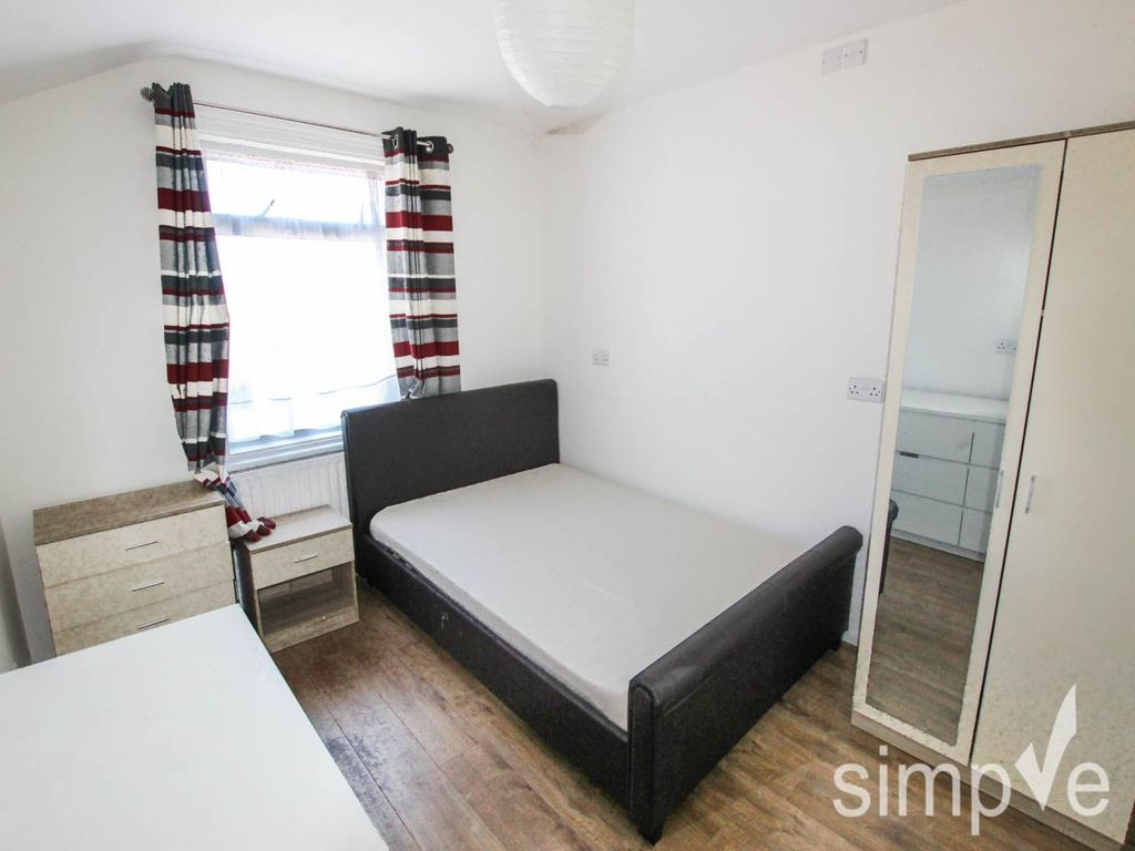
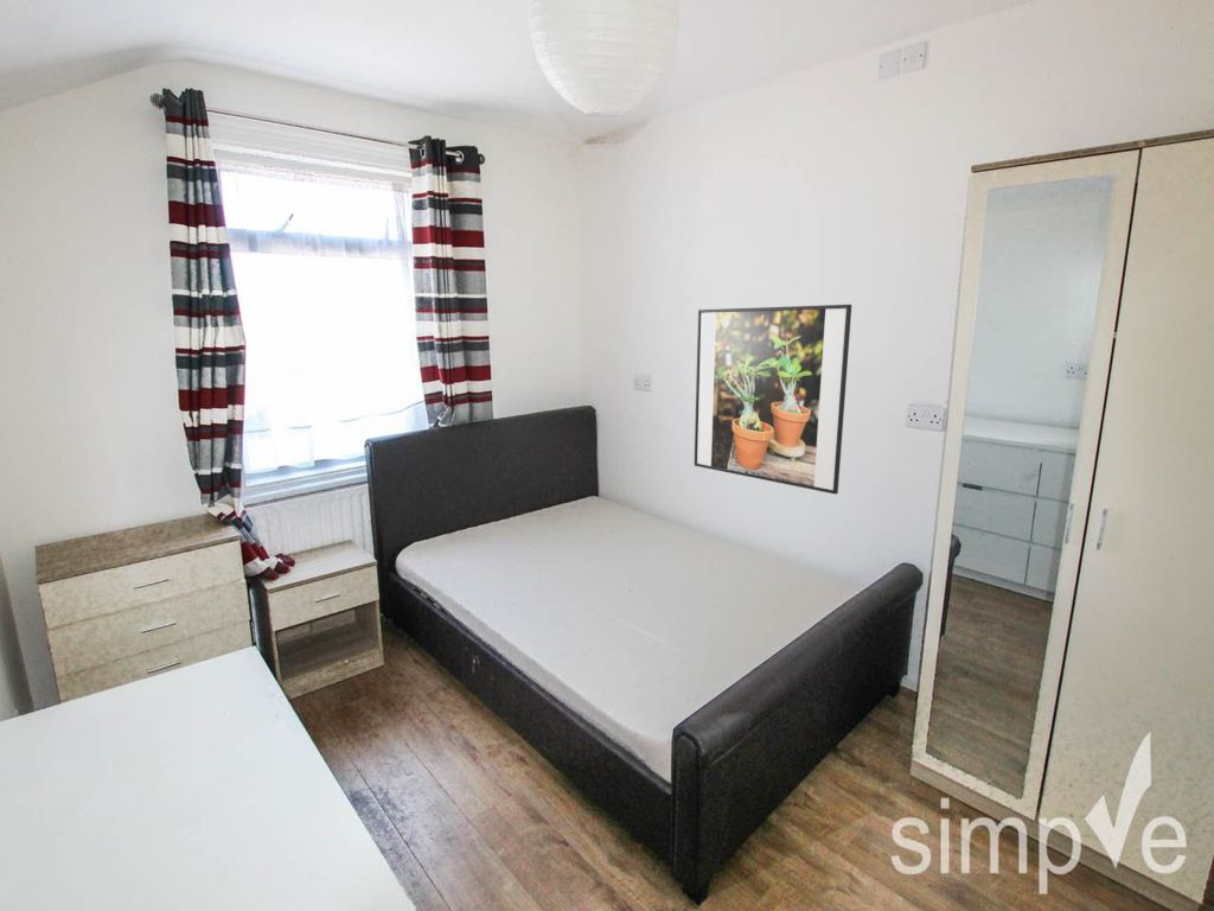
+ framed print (762, 395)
